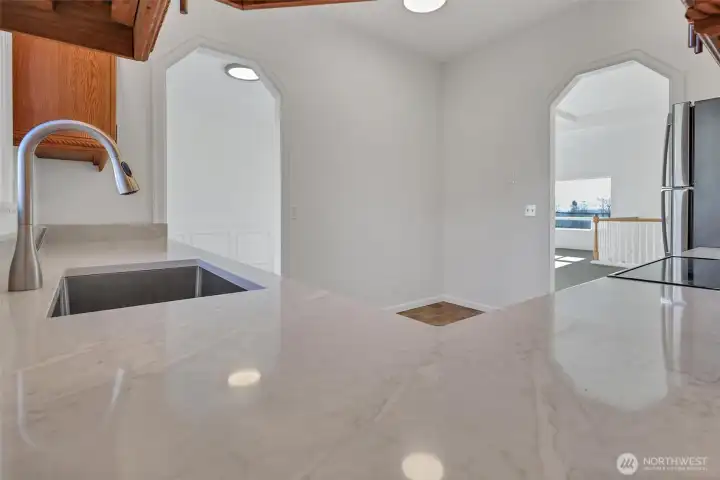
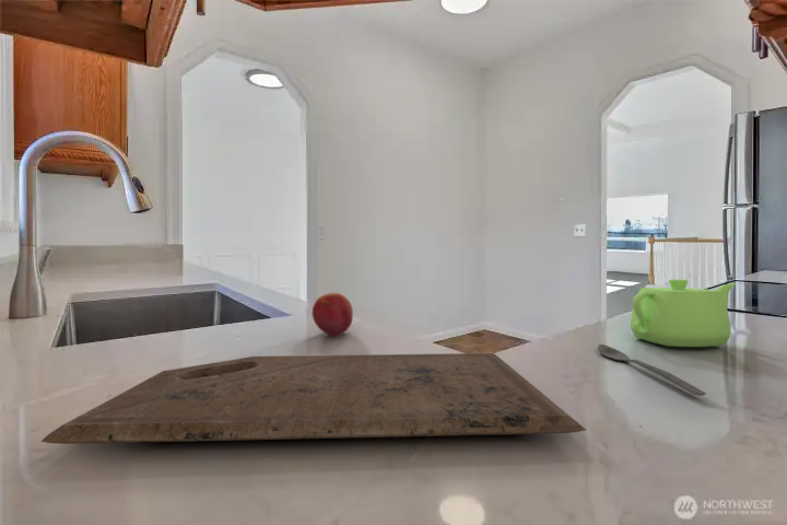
+ spoon (642, 365)
+ teapot (684, 310)
+ cutting board (336, 386)
+ fruit (332, 313)
